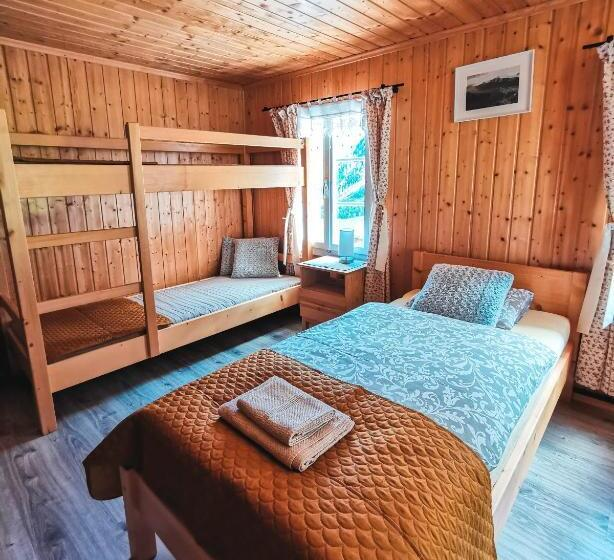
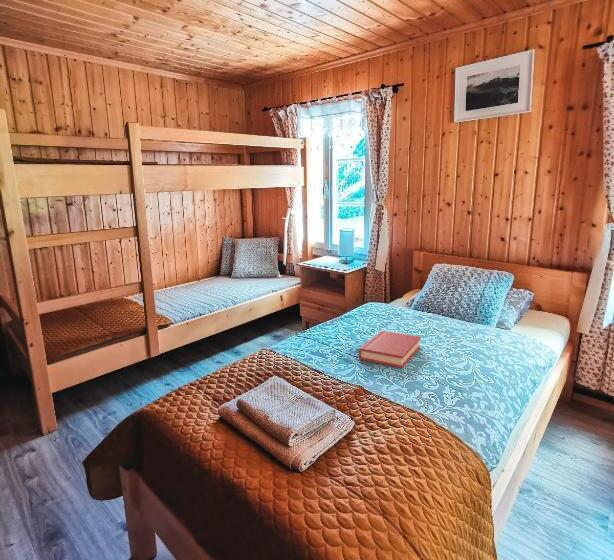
+ hardback book (390, 347)
